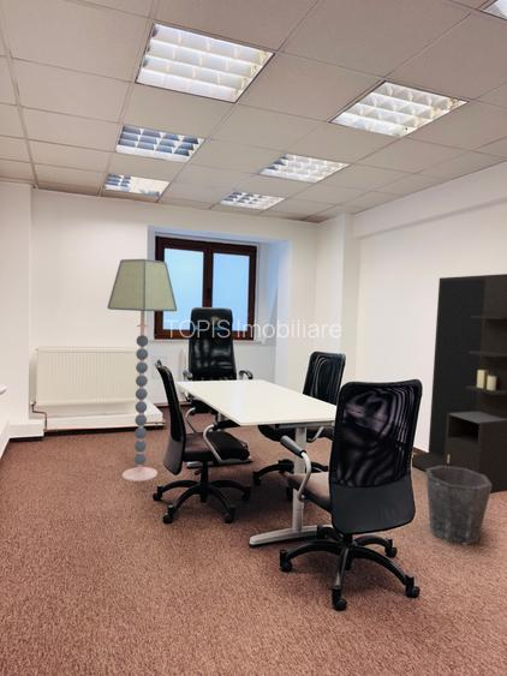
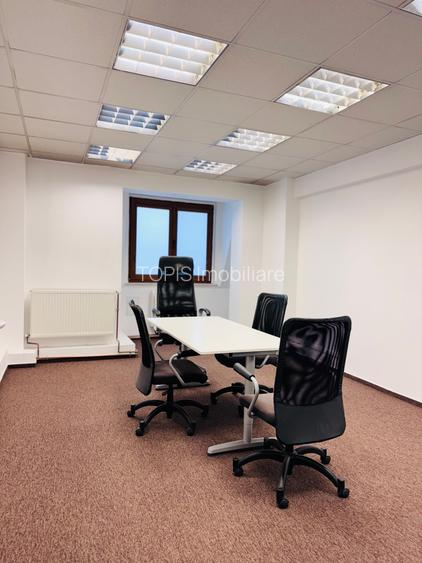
- floor lamp (142, 369)
- waste bin (455, 504)
- storage cabinet (457, 376)
